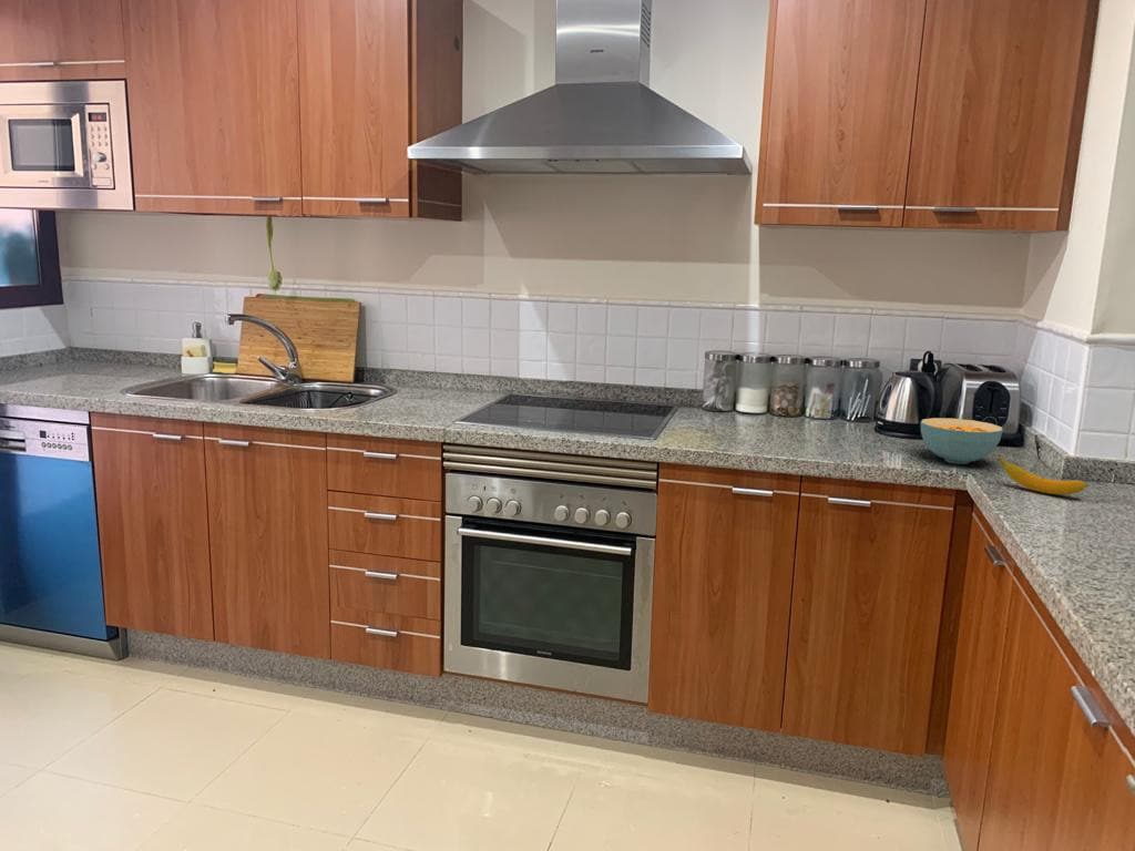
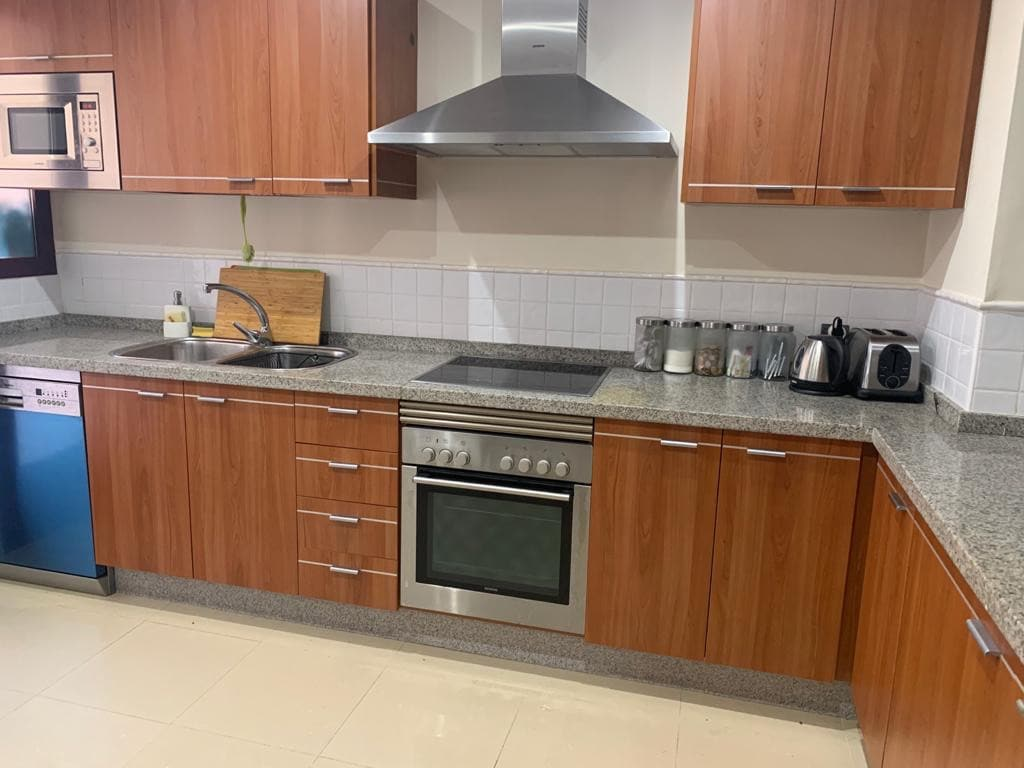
- banana (1040, 478)
- cereal bowl (959, 442)
